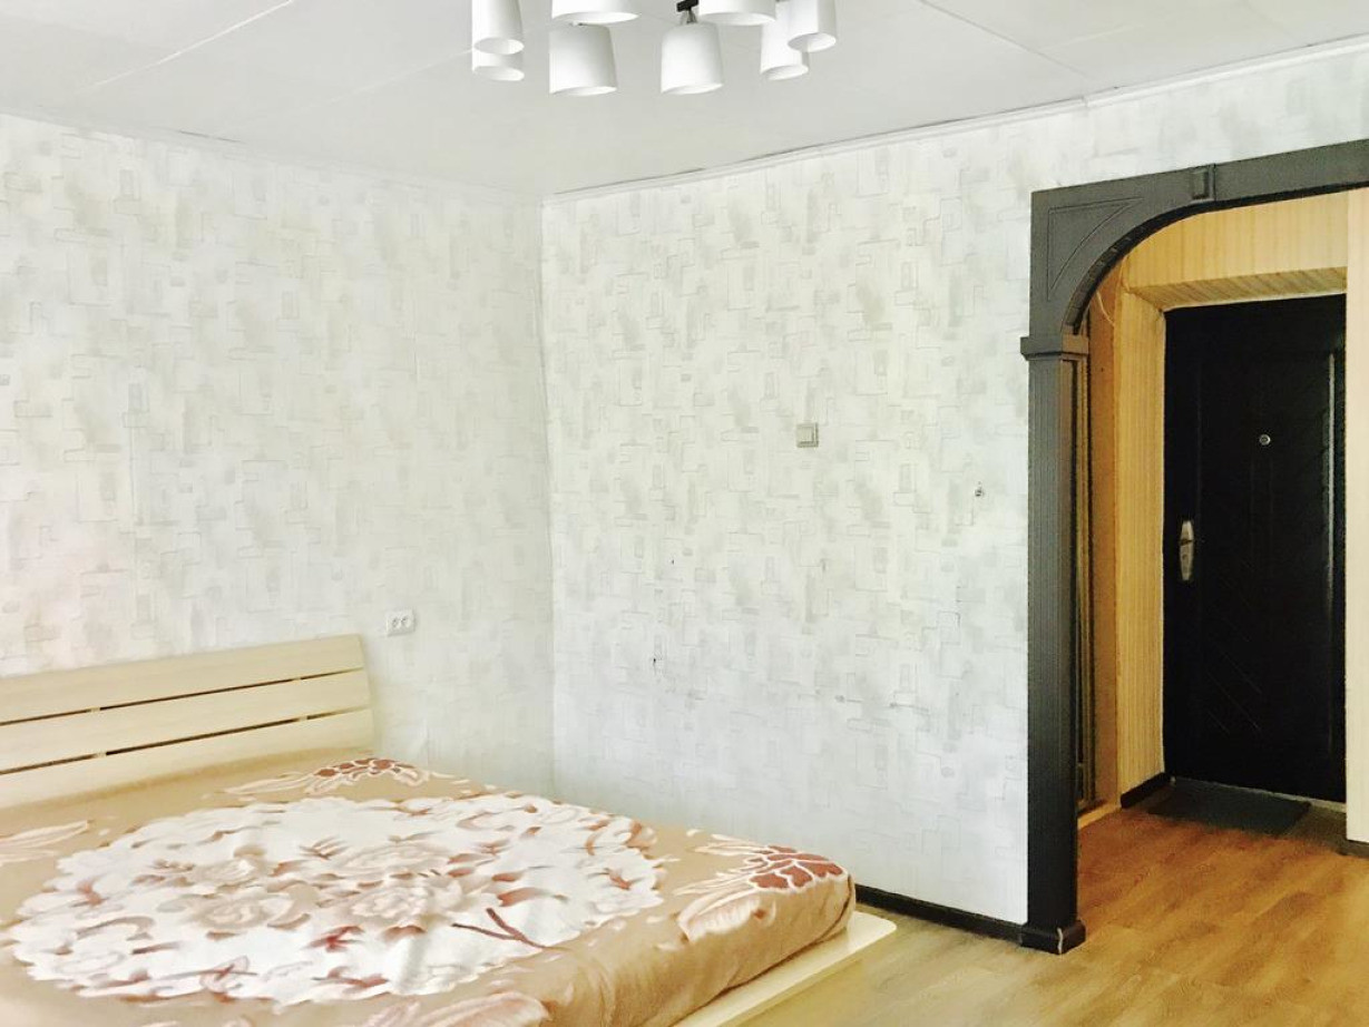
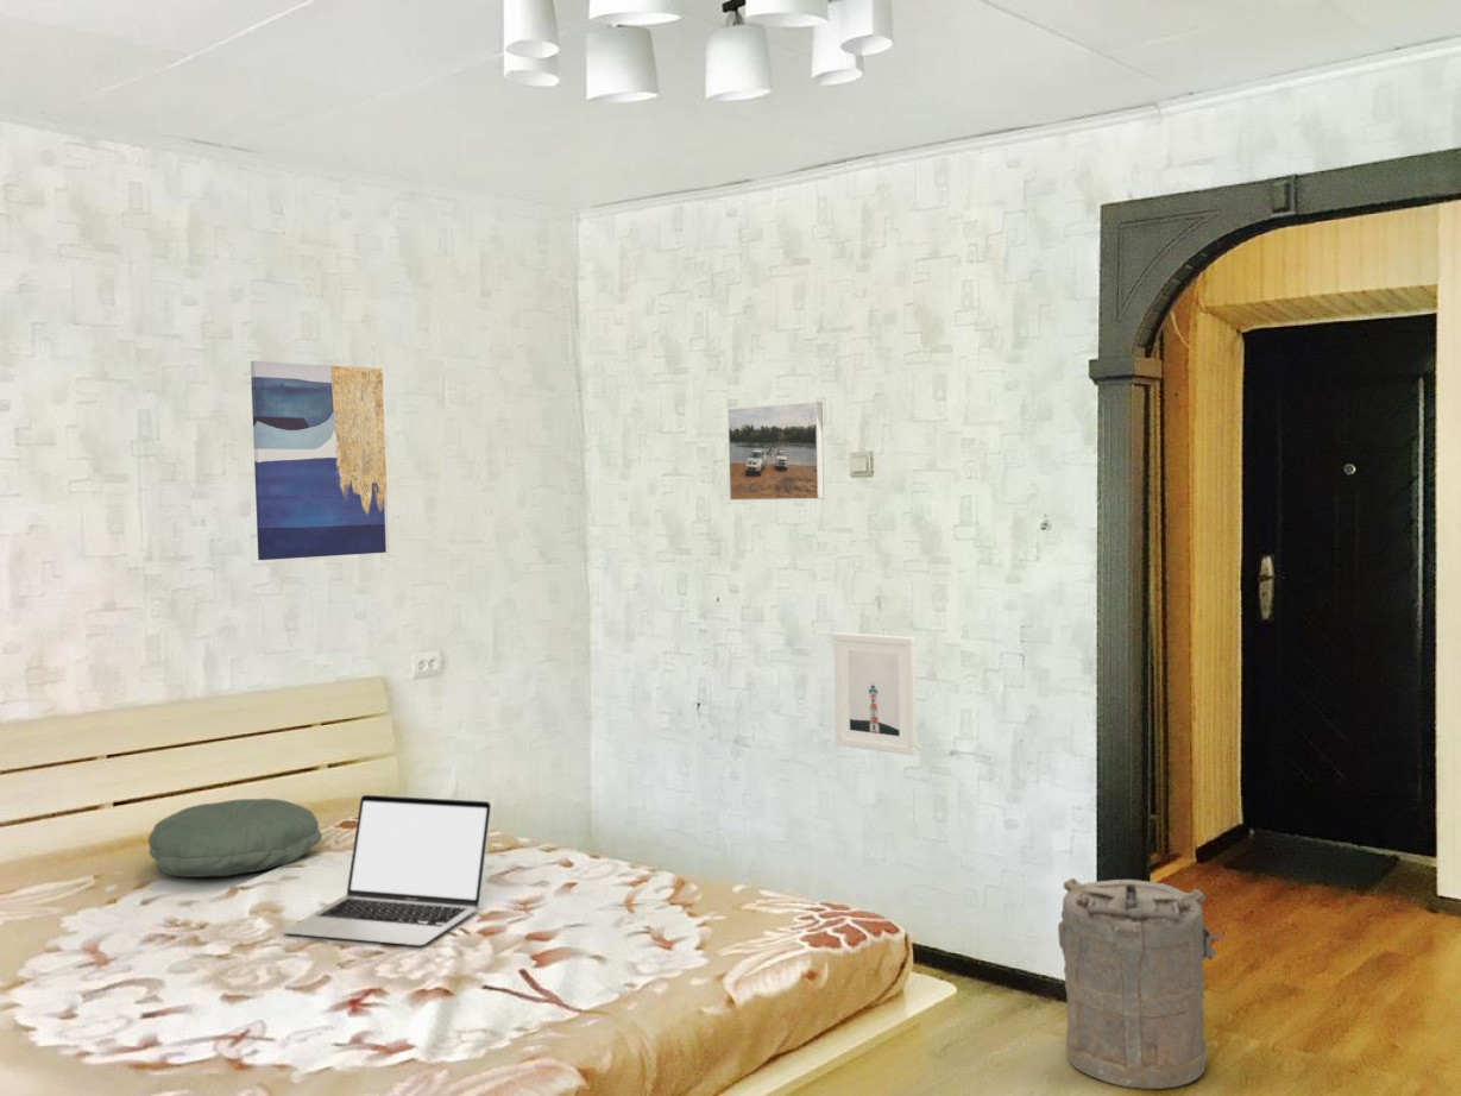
+ wall art (322, 460)
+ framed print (774, 452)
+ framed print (874, 692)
+ pillow (232, 834)
+ laundry hamper (1128, 969)
+ laptop (390, 865)
